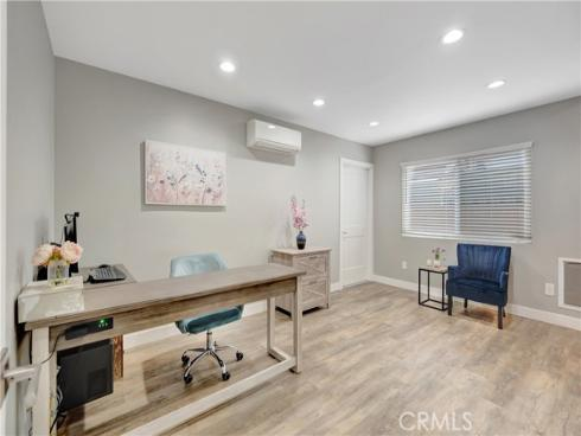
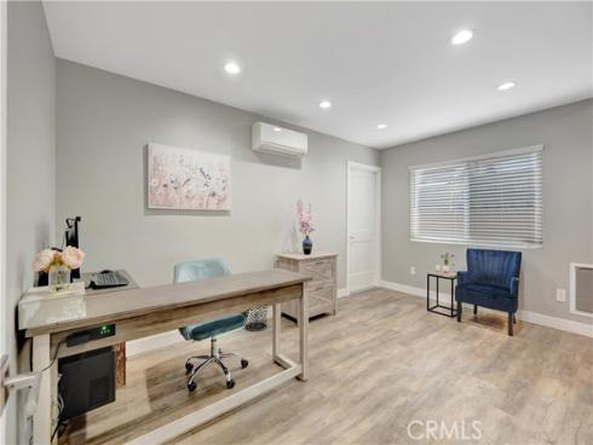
+ waste bin (255, 312)
